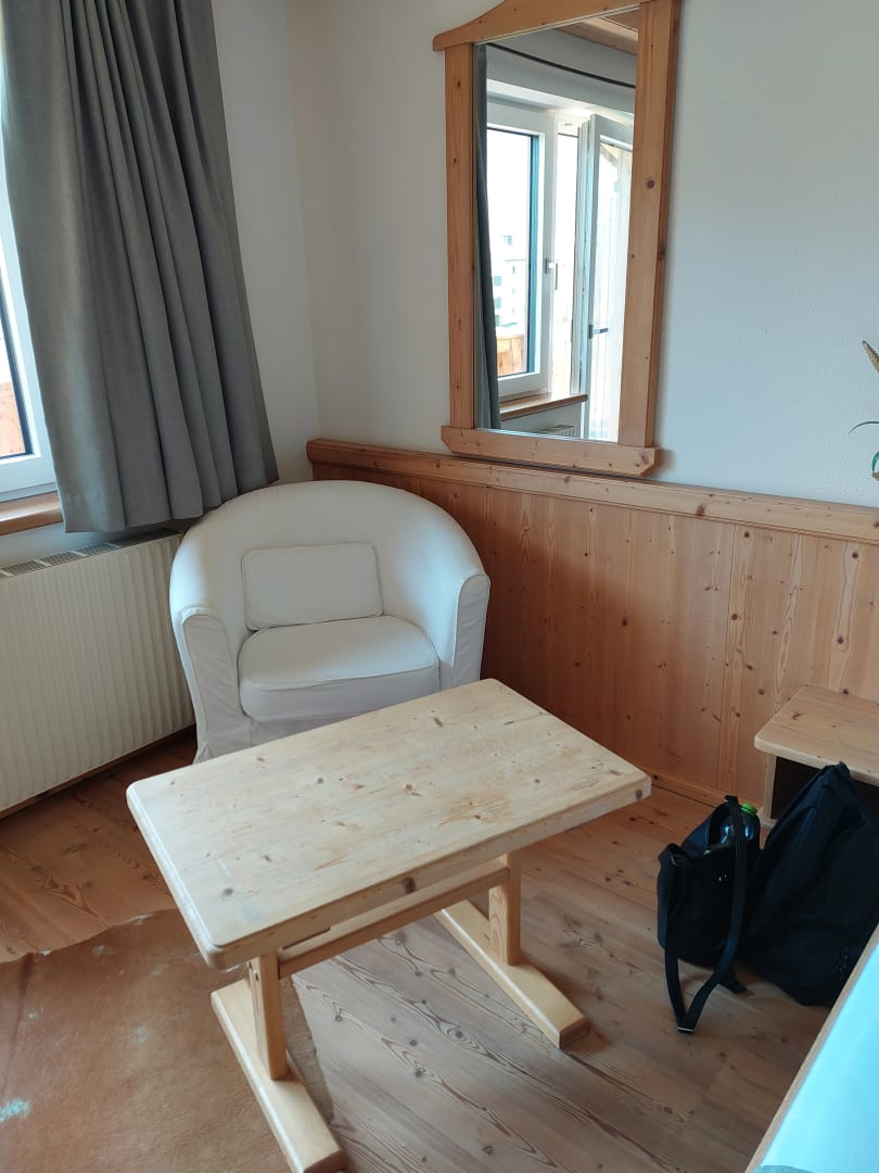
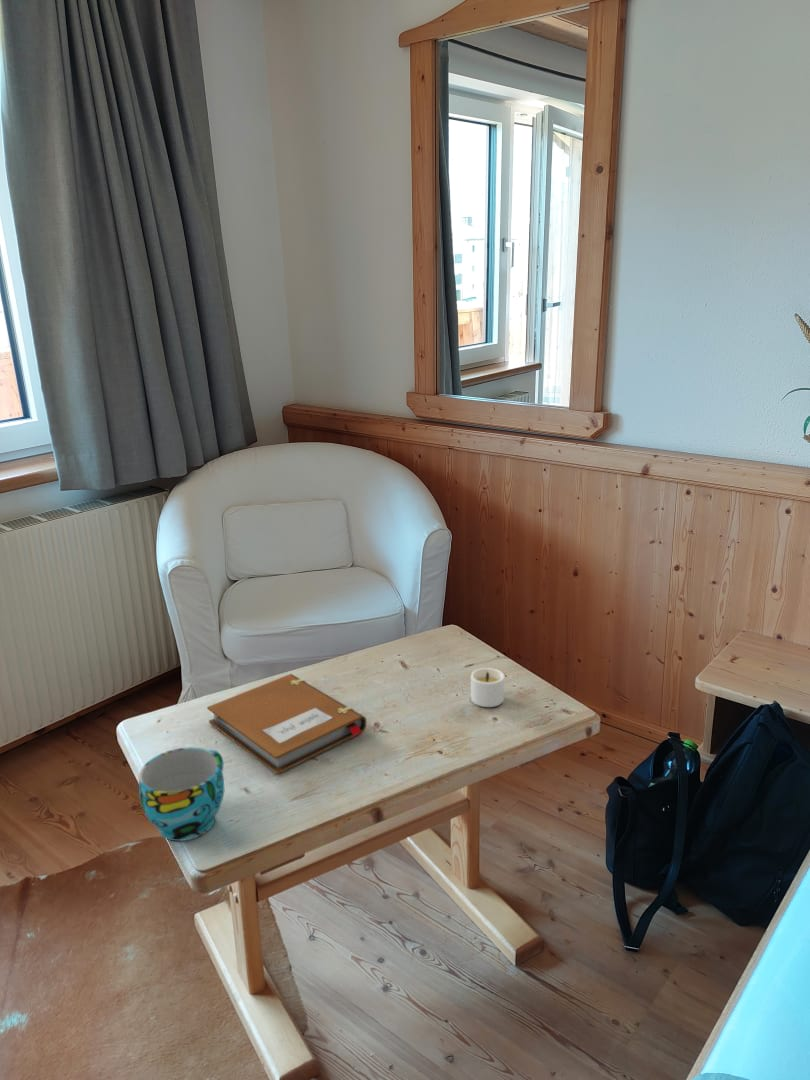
+ candle (494, 683)
+ notebook (288, 719)
+ cup (184, 793)
